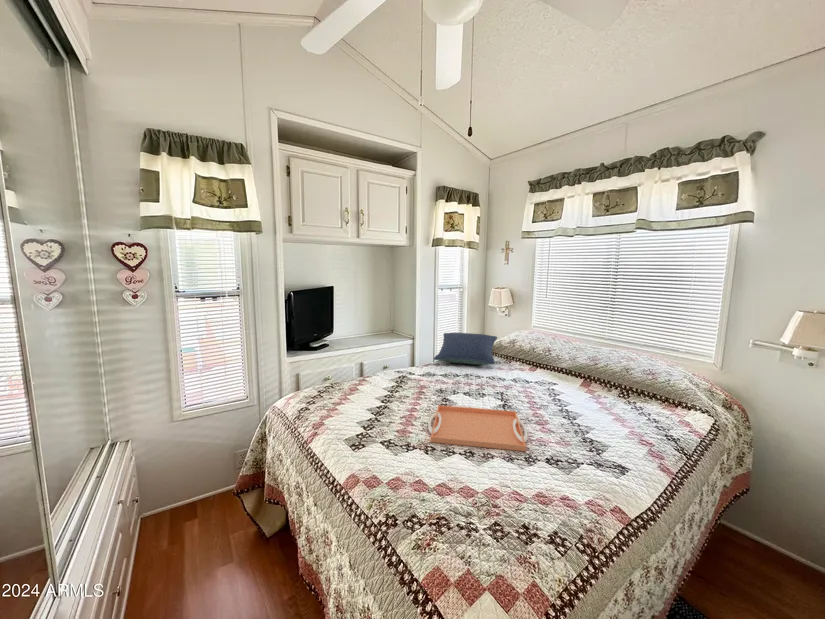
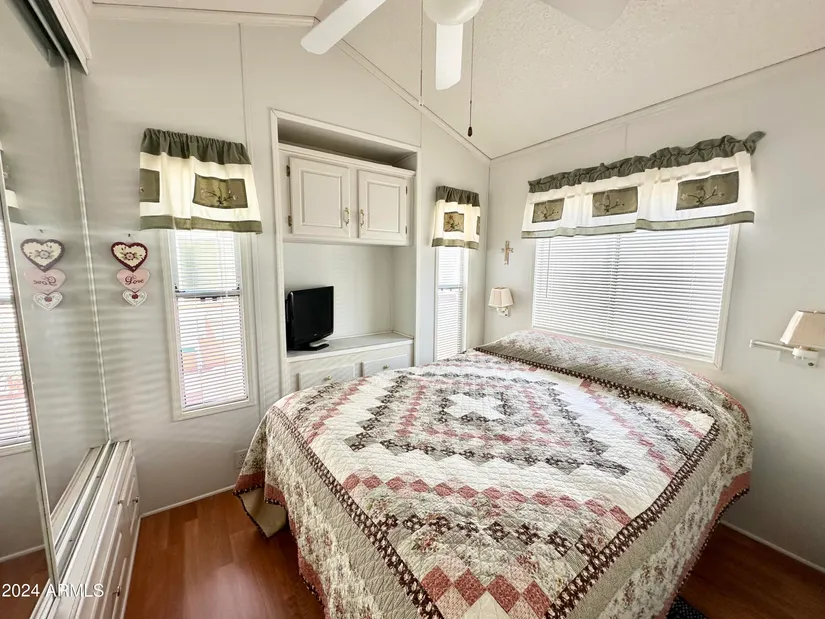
- pillow (466, 347)
- serving tray (476, 425)
